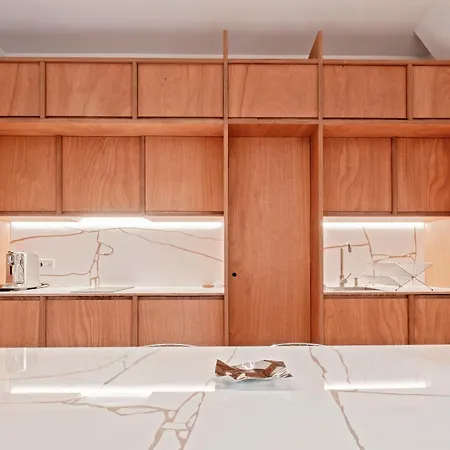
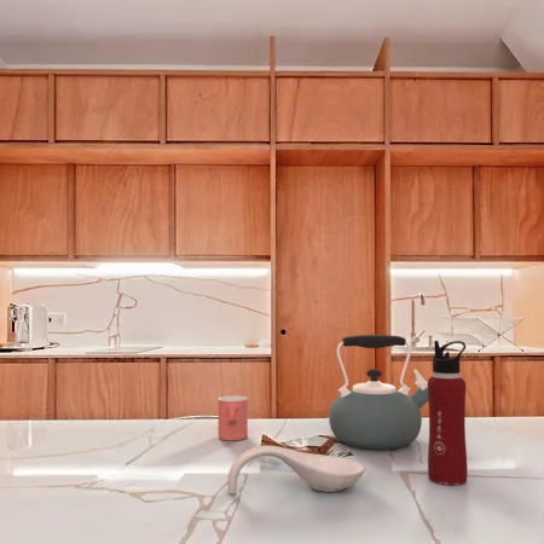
+ cup (232, 418)
+ water bottle (446, 409)
+ kettle (383, 387)
+ spoon rest (296, 467)
